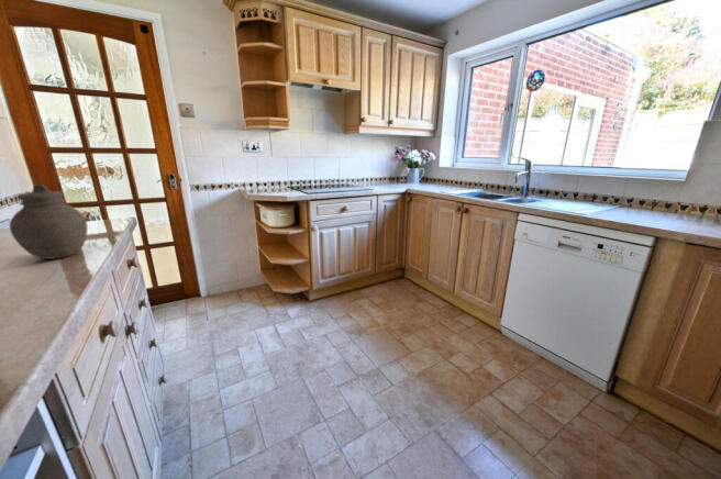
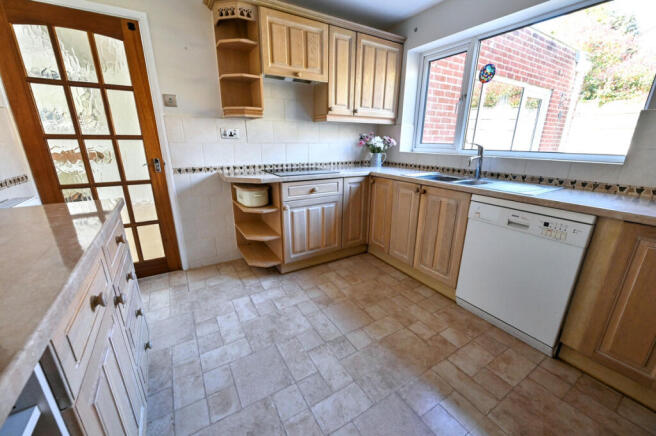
- jar (49, 221)
